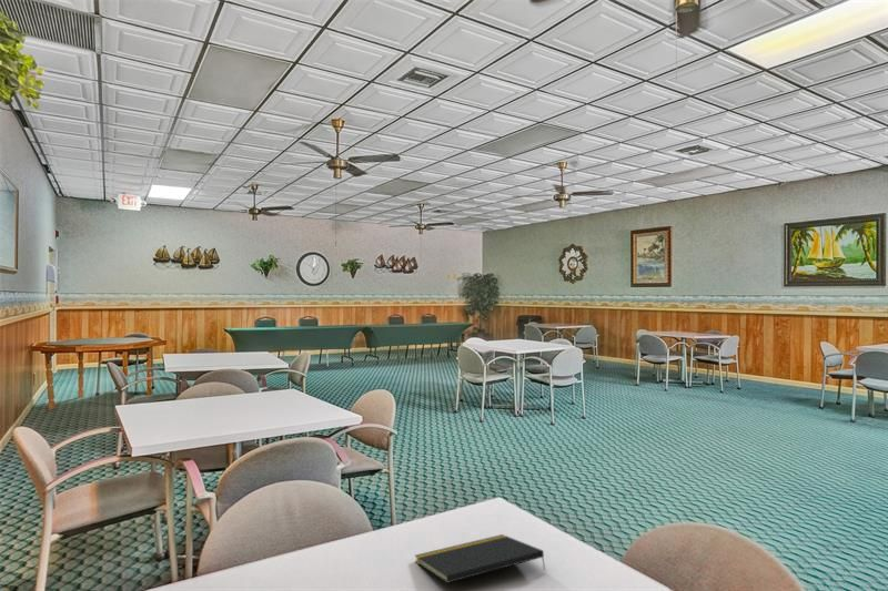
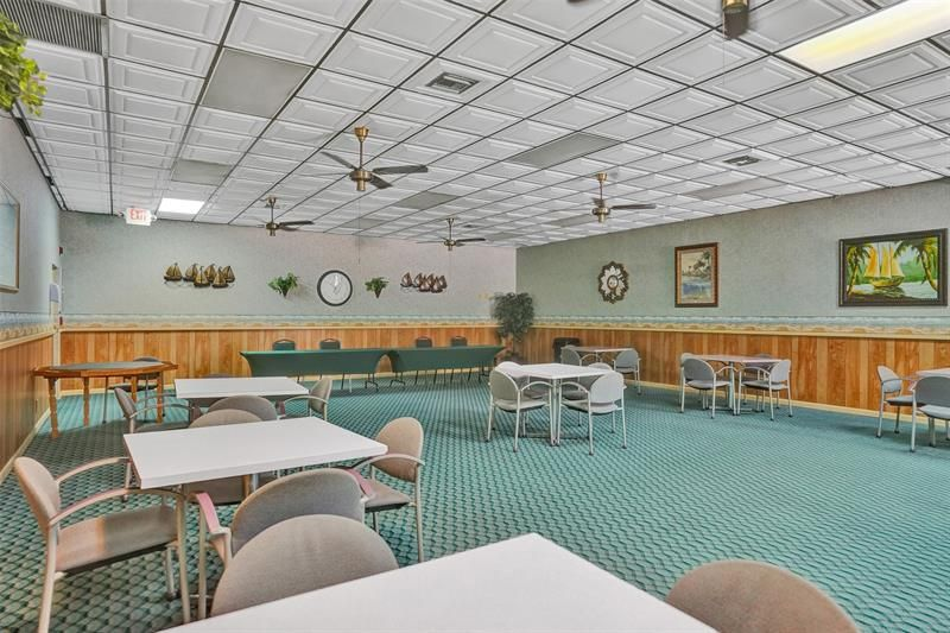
- notepad (477, 556)
